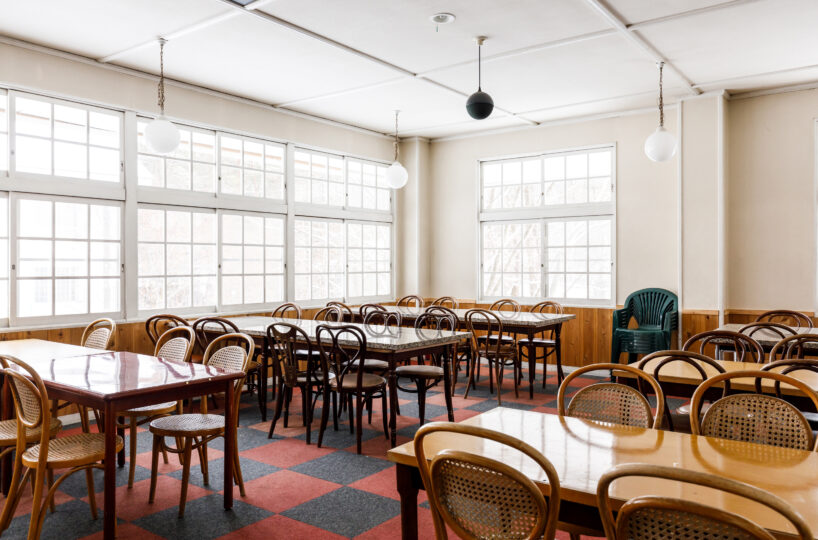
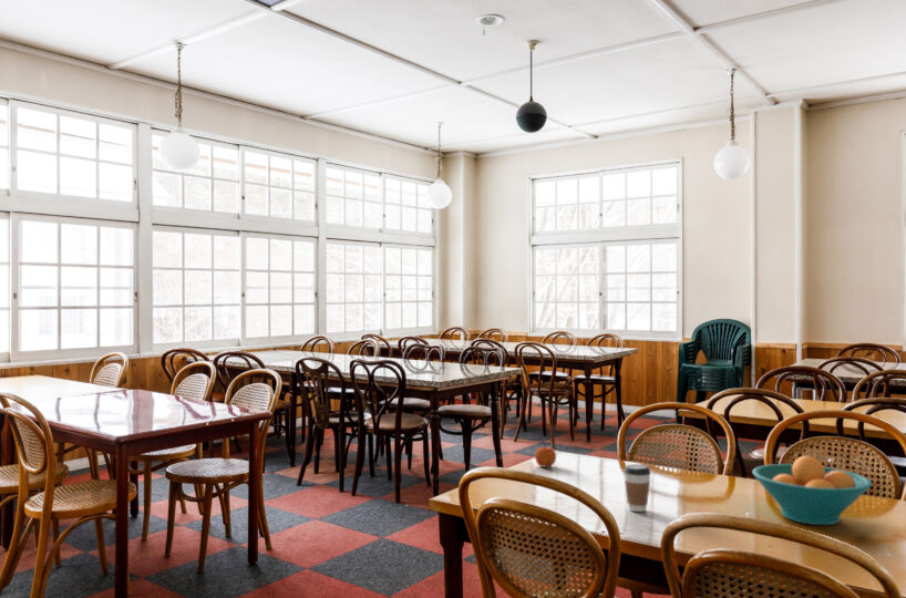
+ apple (545, 454)
+ coffee cup (637, 487)
+ fruit bowl (810, 487)
